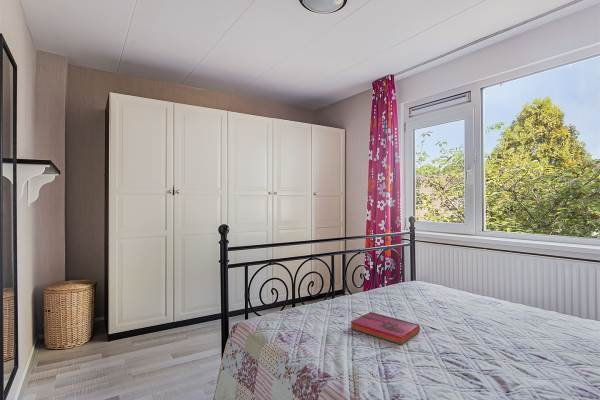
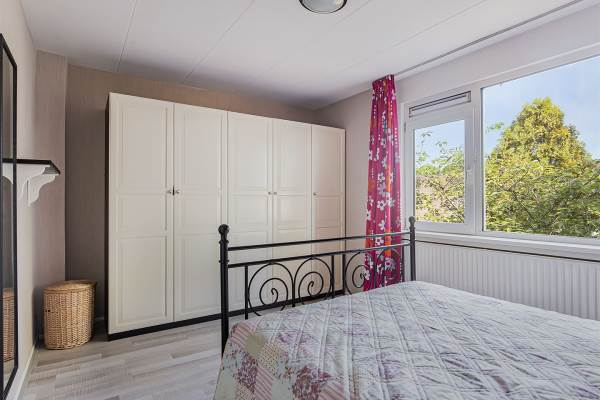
- hardback book (384, 326)
